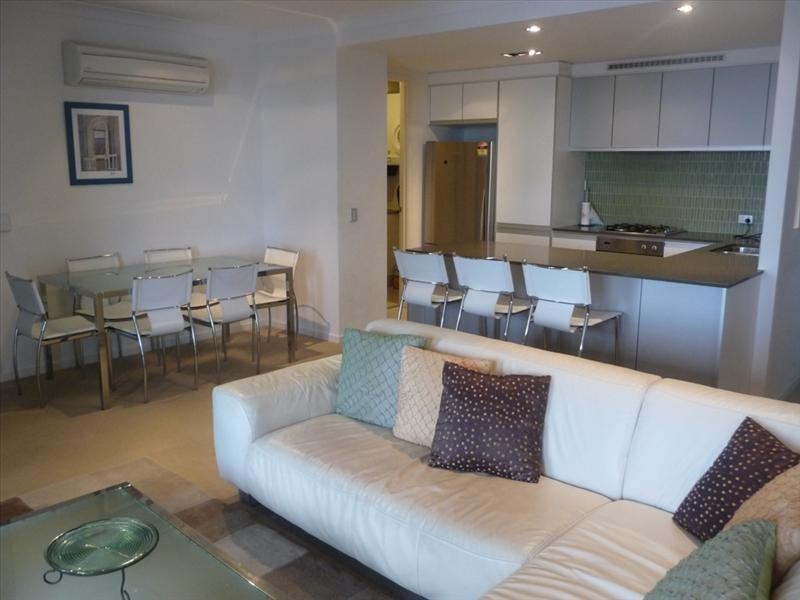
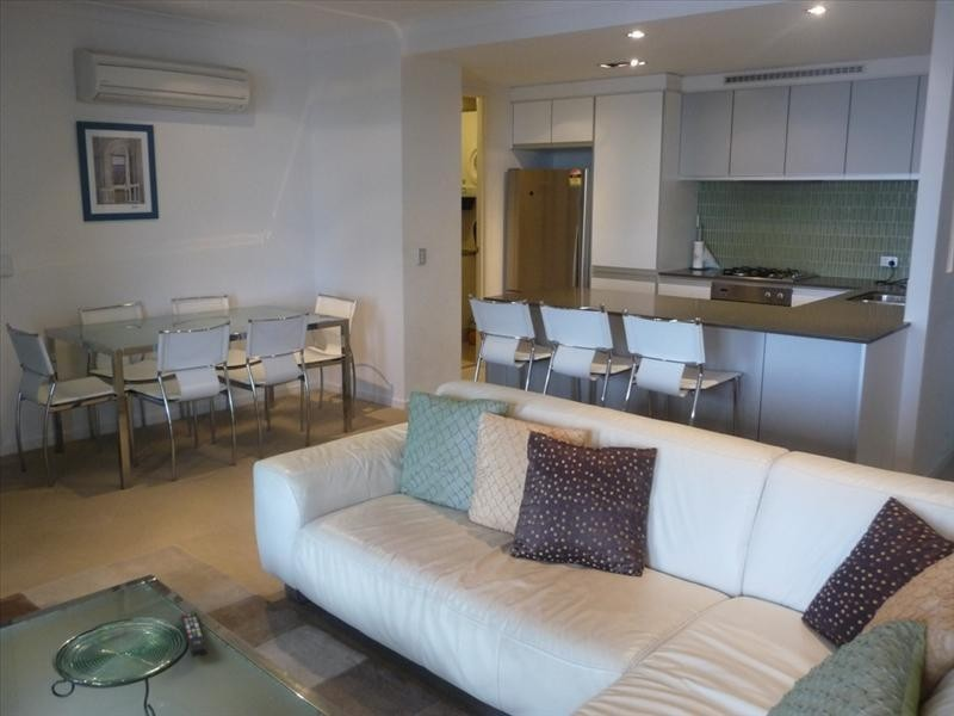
+ remote control (193, 632)
